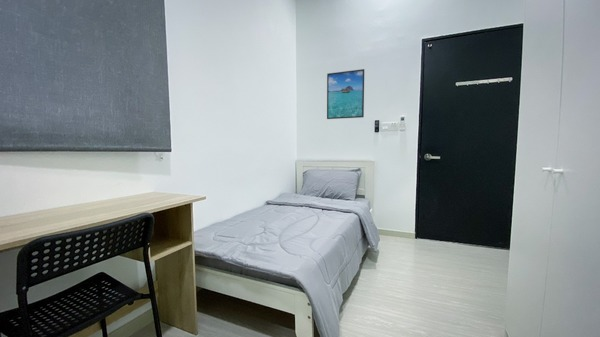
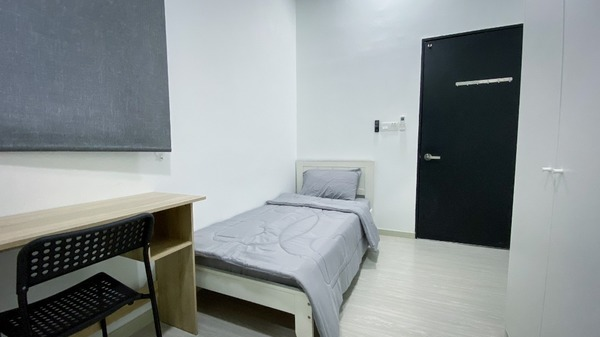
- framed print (345, 95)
